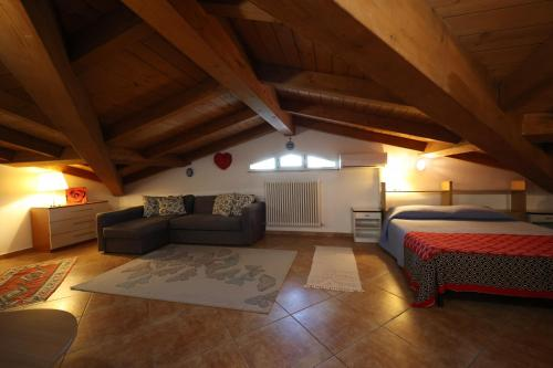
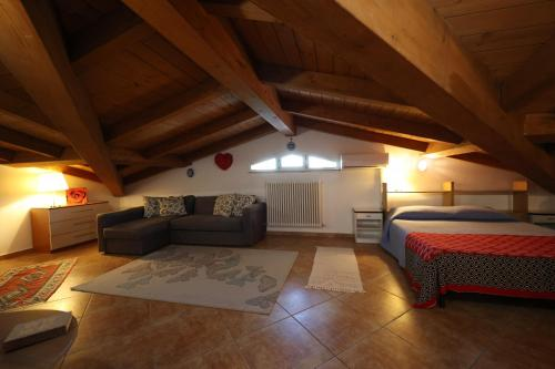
+ hardback book (41, 329)
